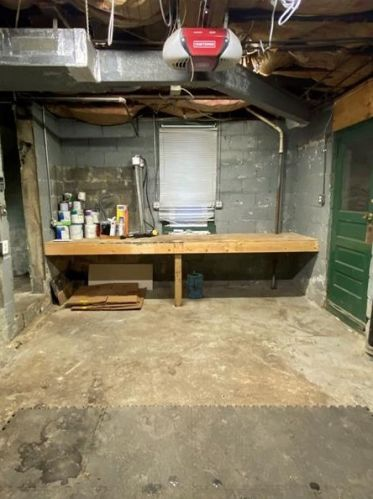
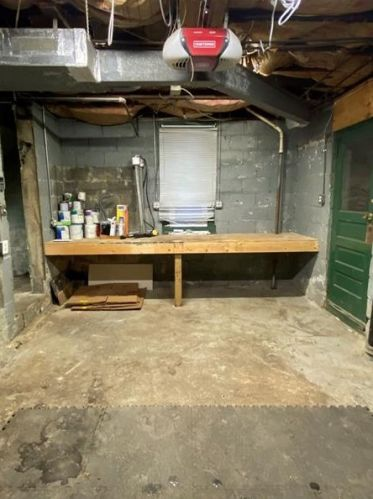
- watering can (194, 282)
